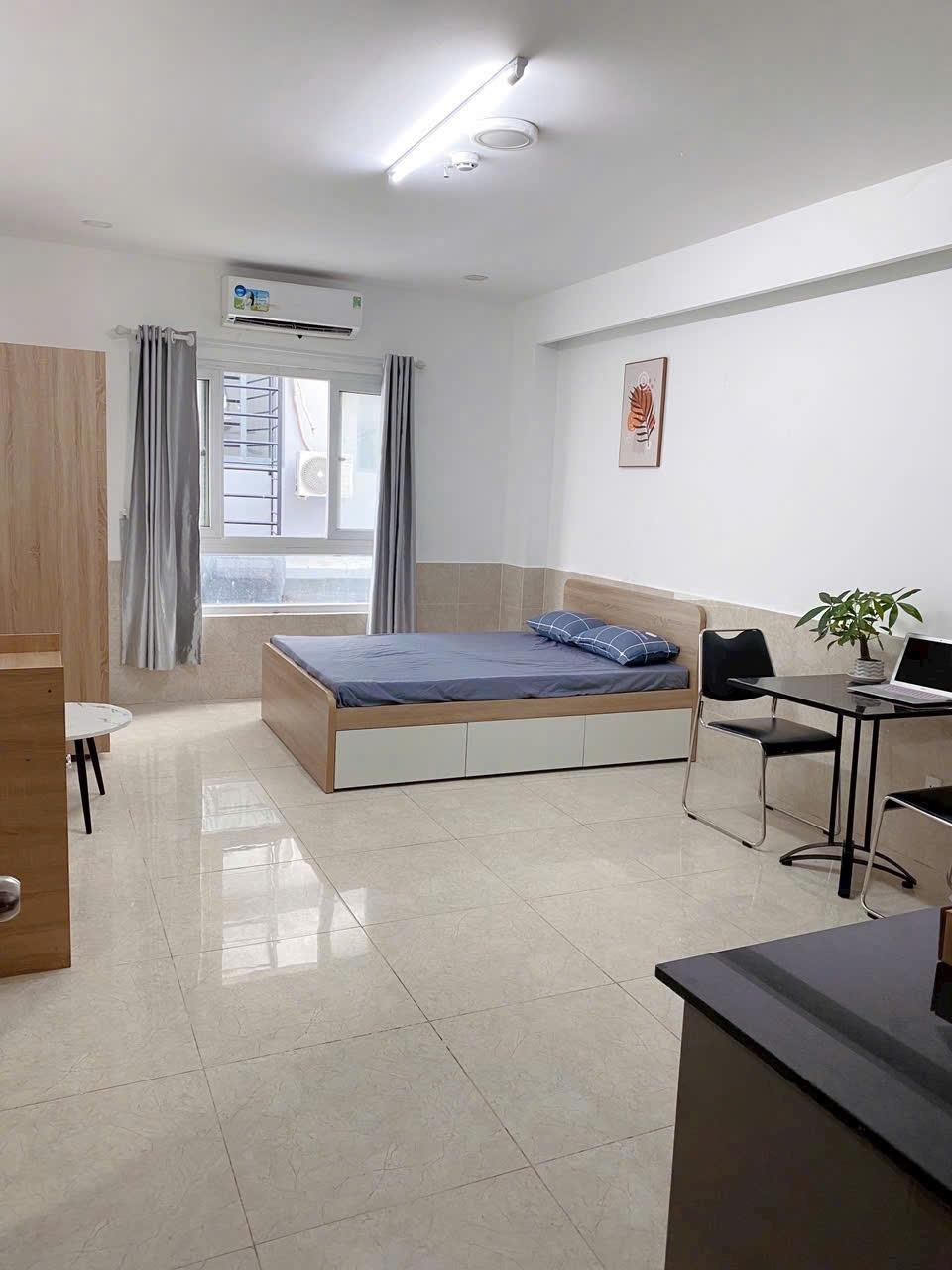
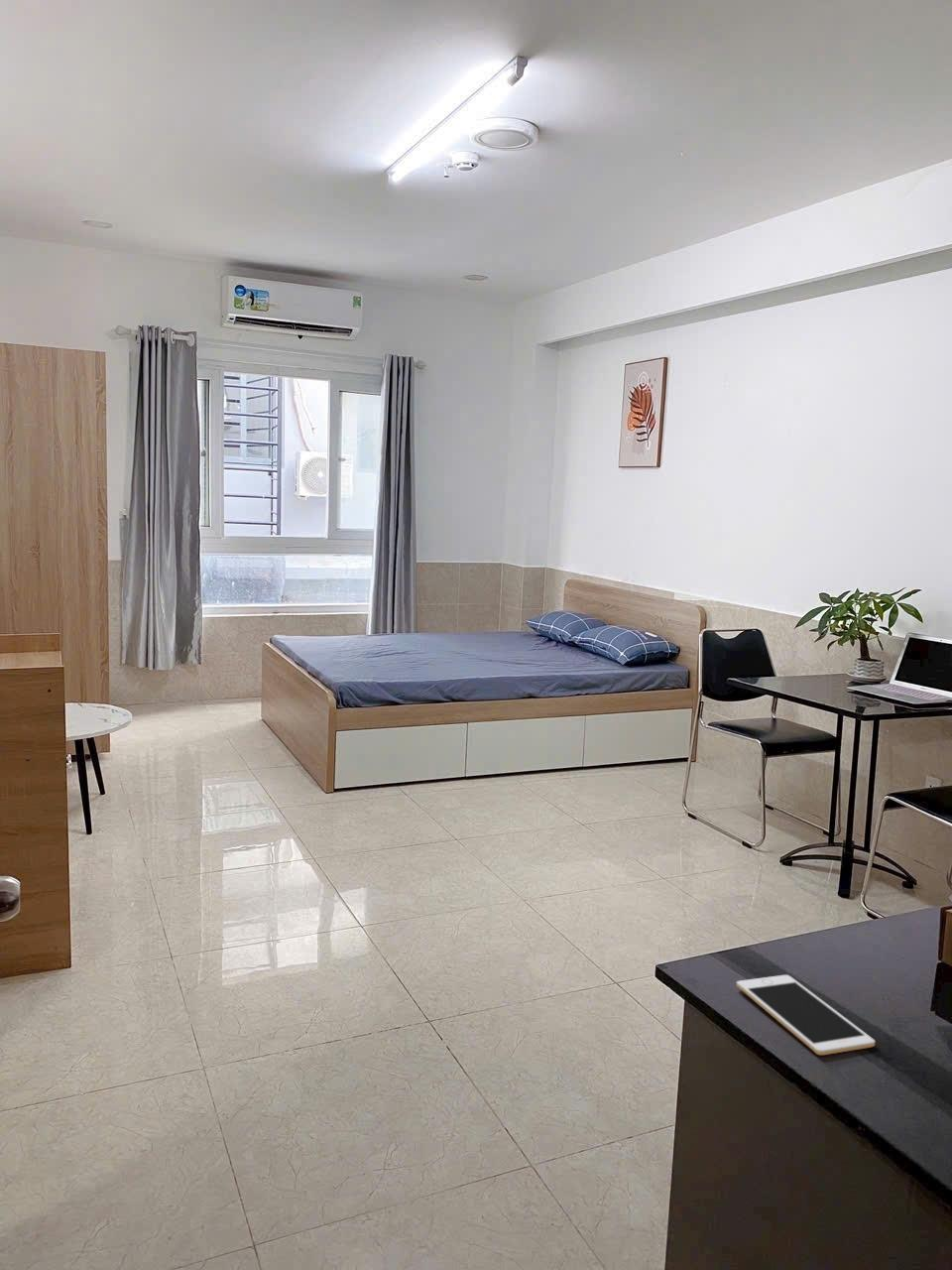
+ cell phone (801, 1012)
